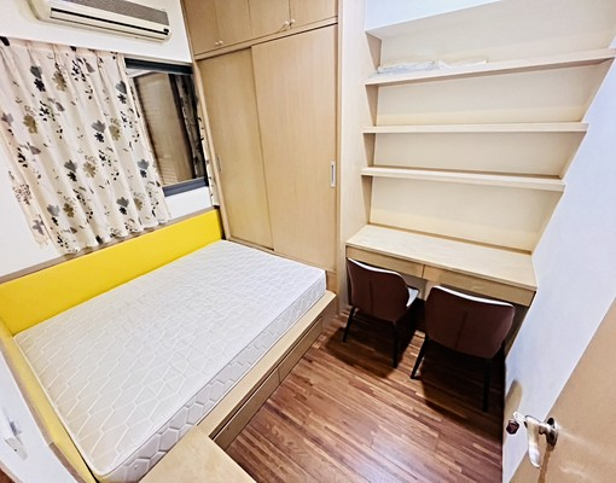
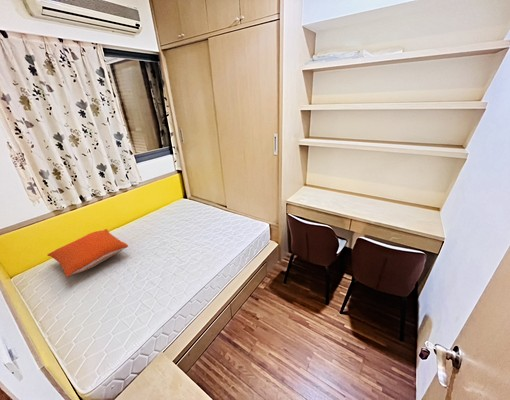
+ pillow (89, 250)
